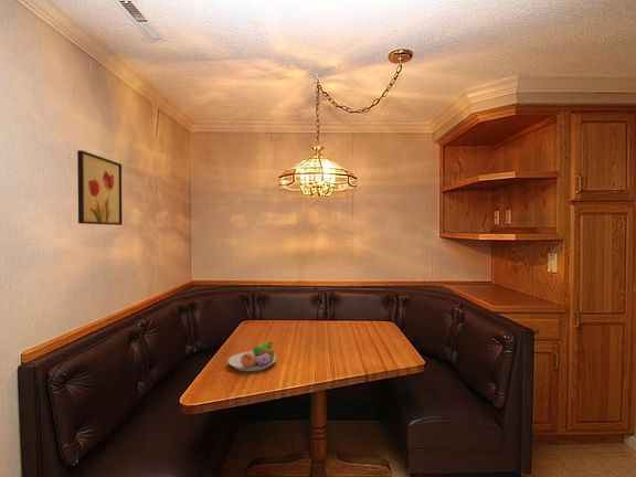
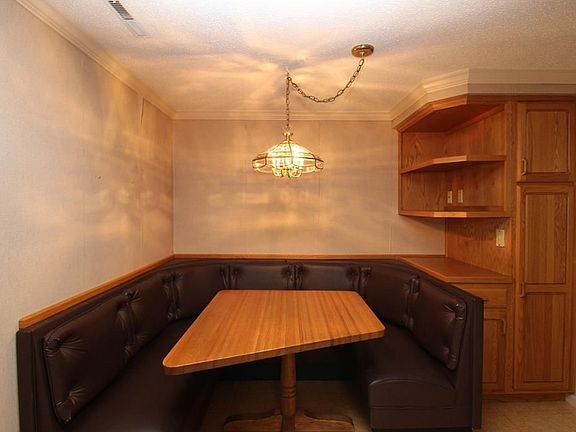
- wall art (99, 191)
- fruit bowl (254, 353)
